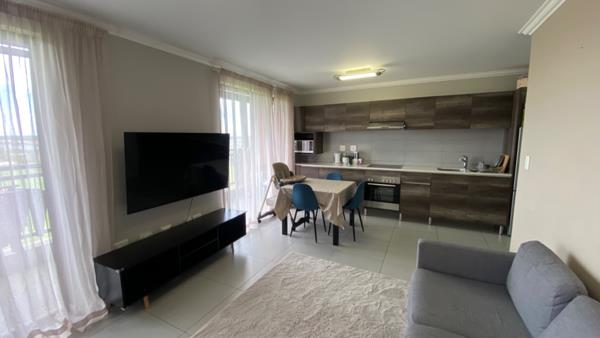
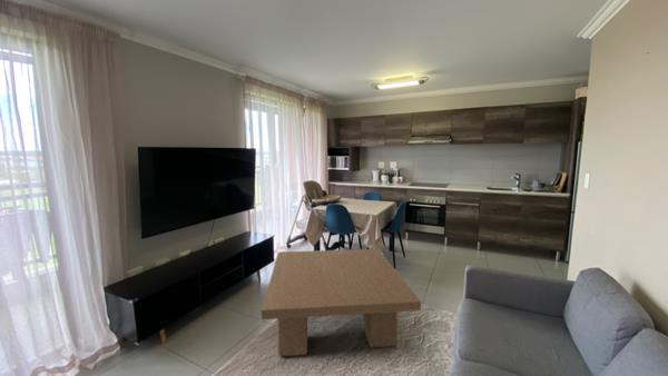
+ coffee table (334, 299)
